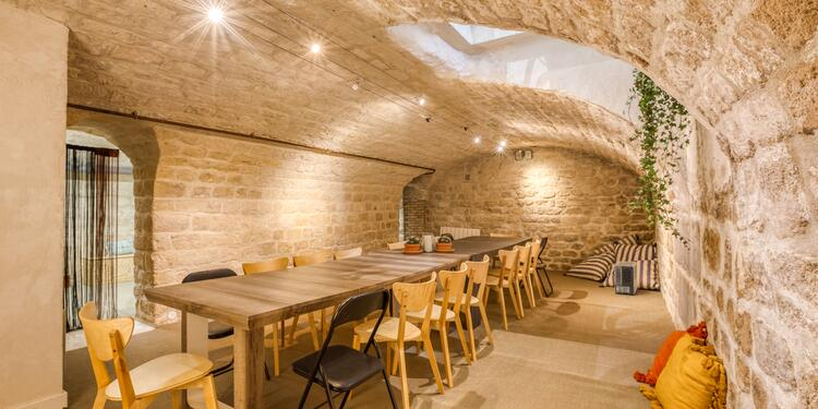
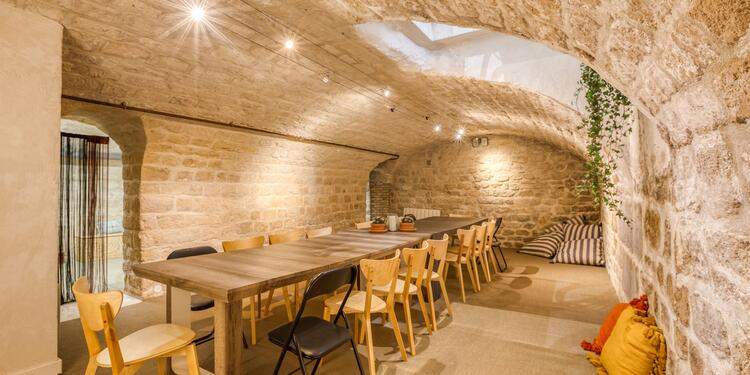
- air purifier (626, 277)
